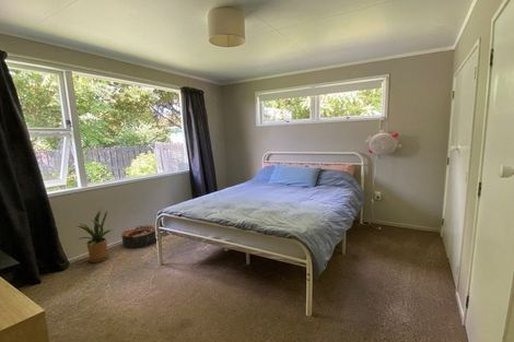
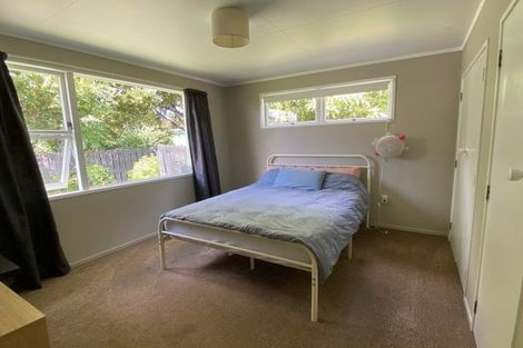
- house plant (93, 235)
- basket (140, 235)
